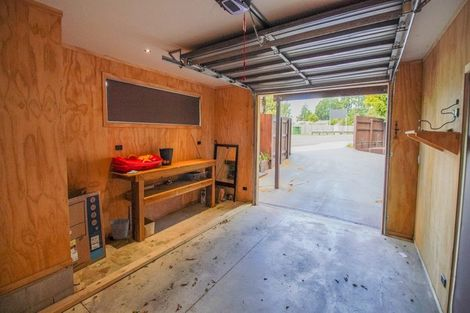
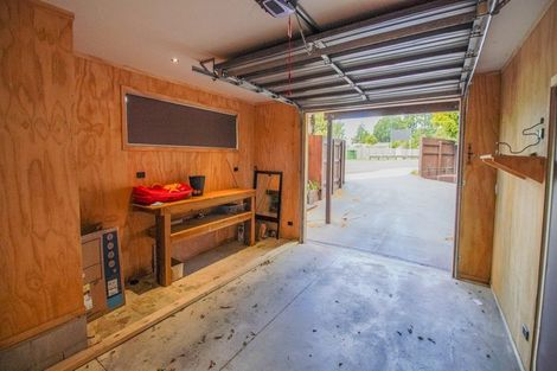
- bucket (119, 224)
